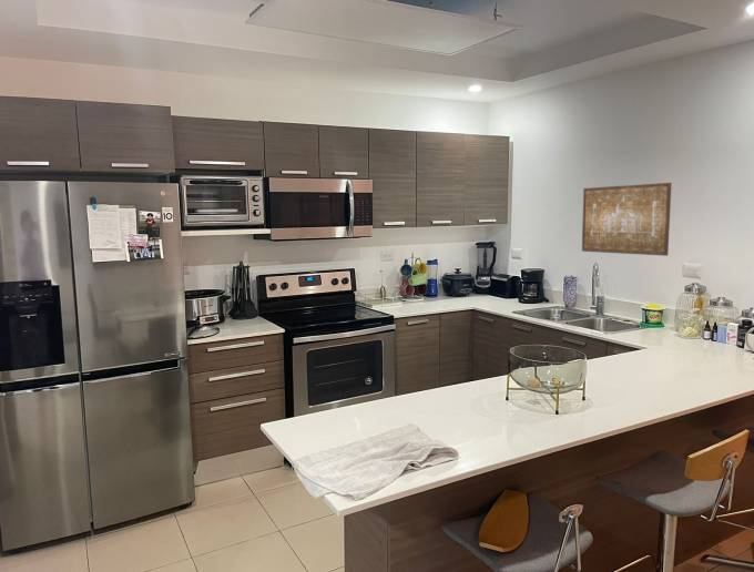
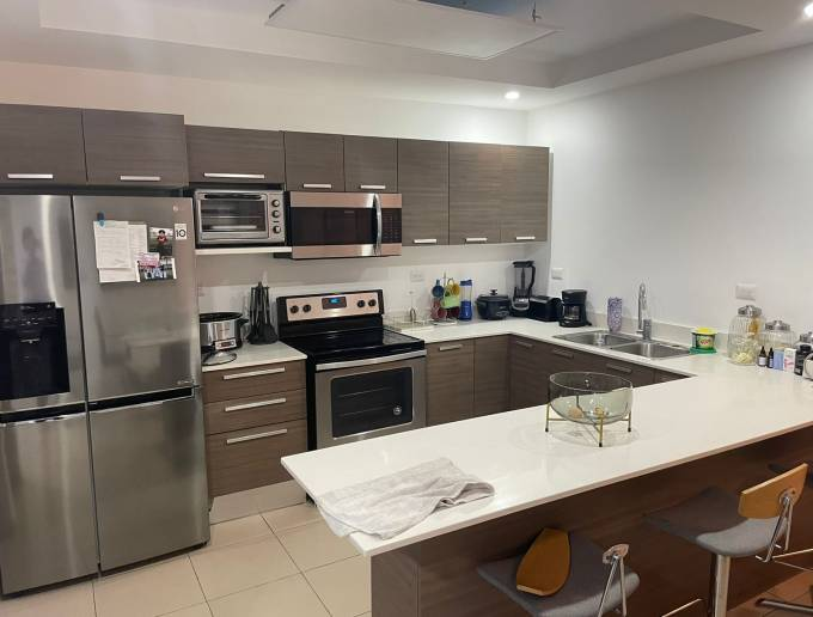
- wall art (622, 219)
